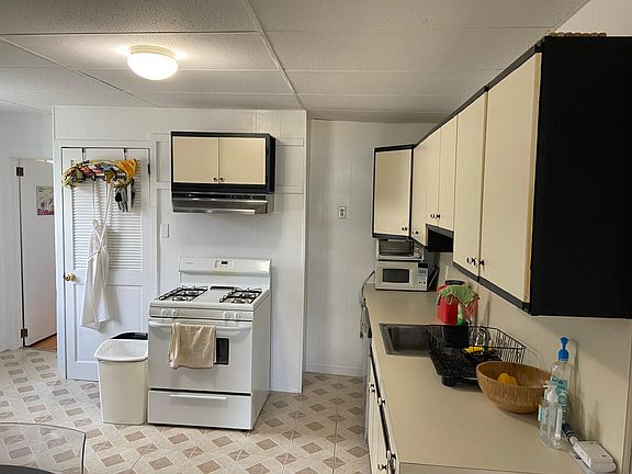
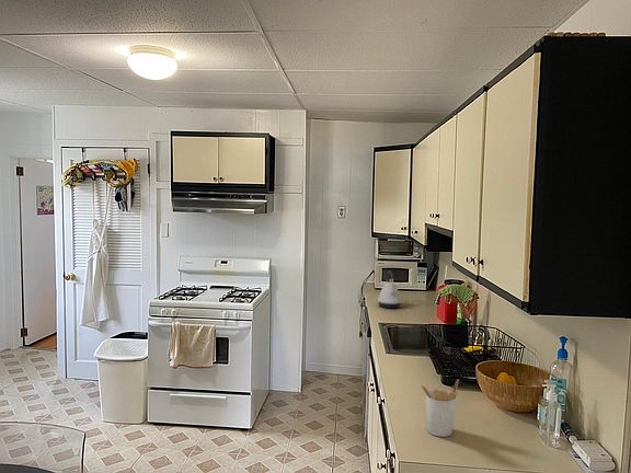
+ utensil holder (441, 407)
+ kettle (389, 288)
